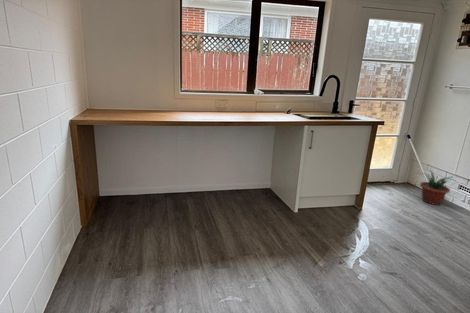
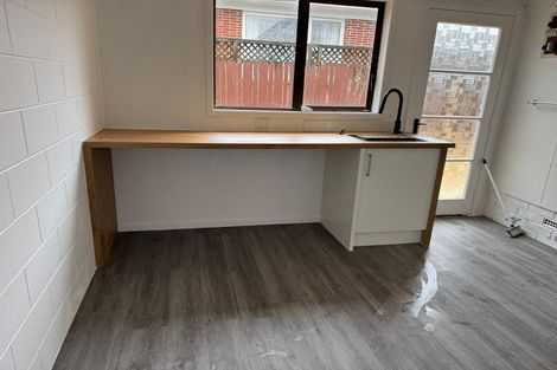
- potted plant (435, 187)
